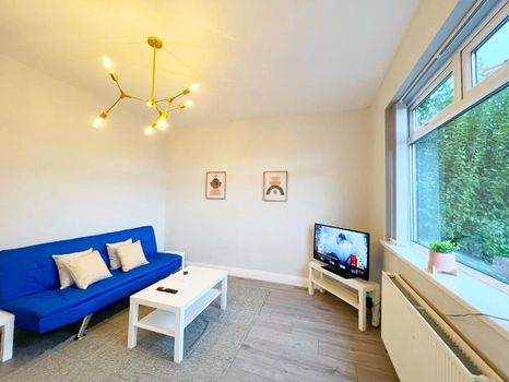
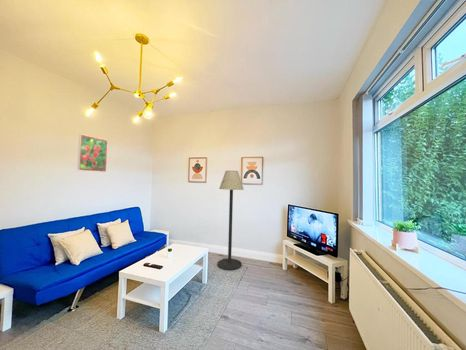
+ floor lamp (230, 217)
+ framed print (93, 154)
